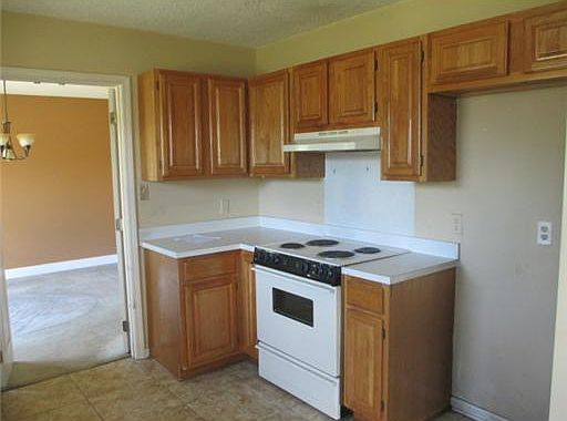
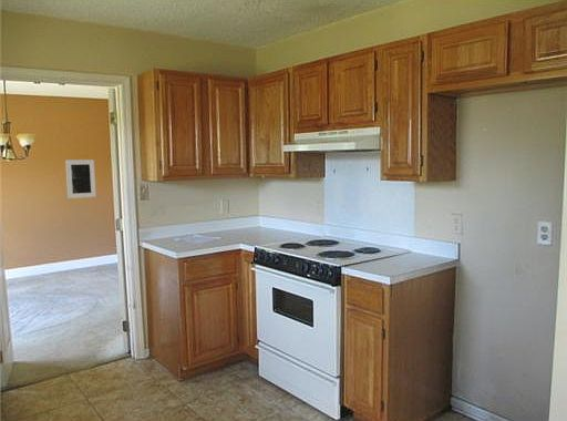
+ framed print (81, 178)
